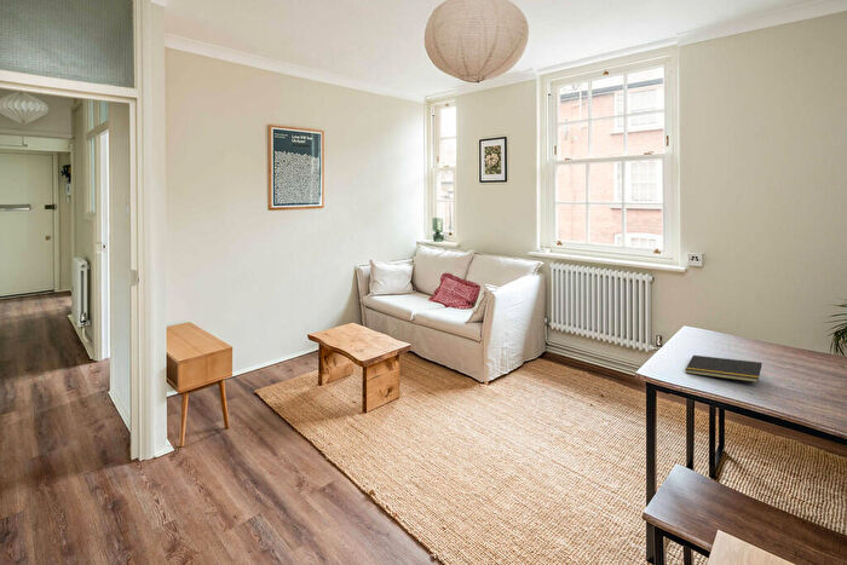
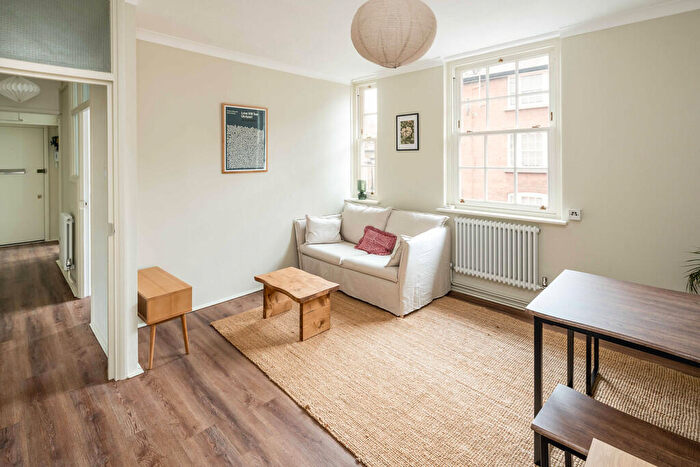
- notepad (722, 367)
